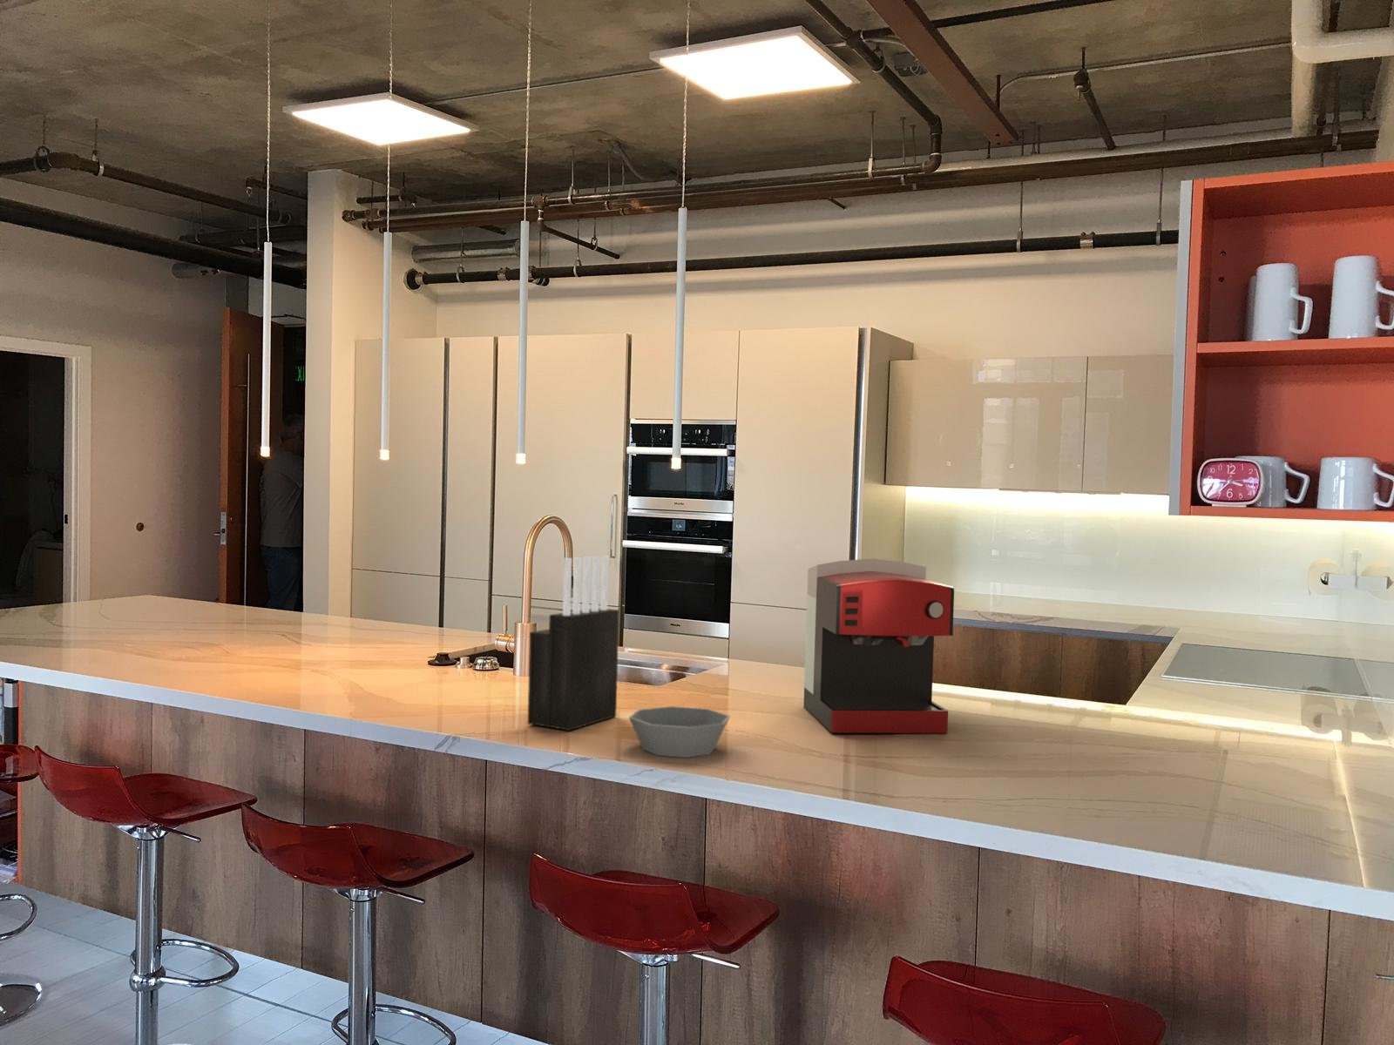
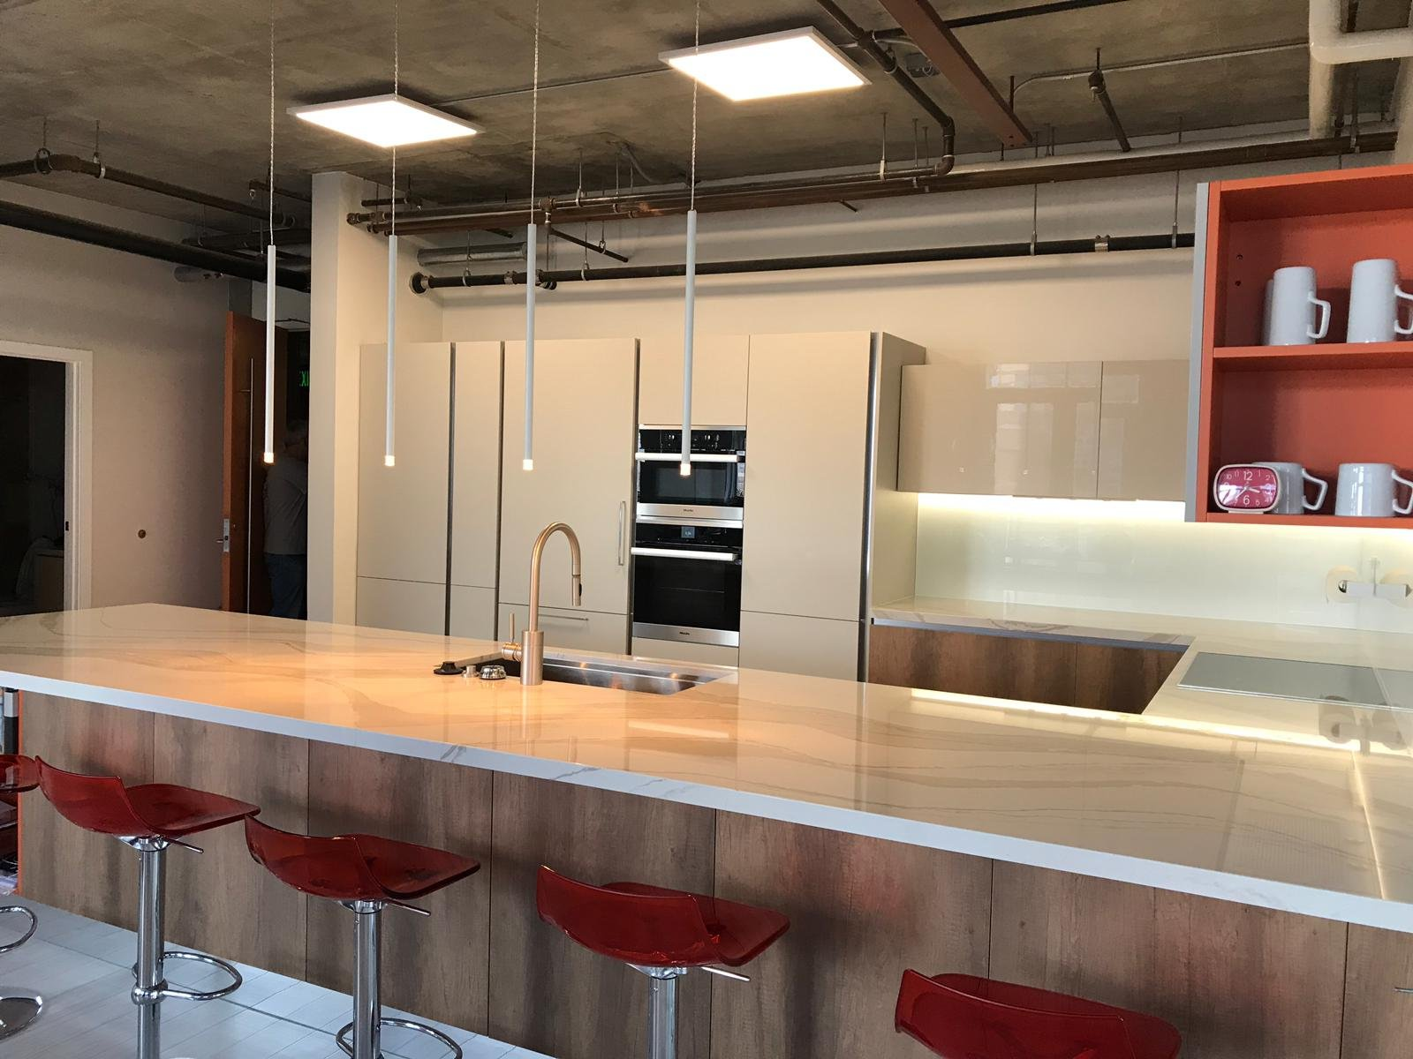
- coffee maker (880, 642)
- bowl (679, 732)
- knife block (570, 638)
